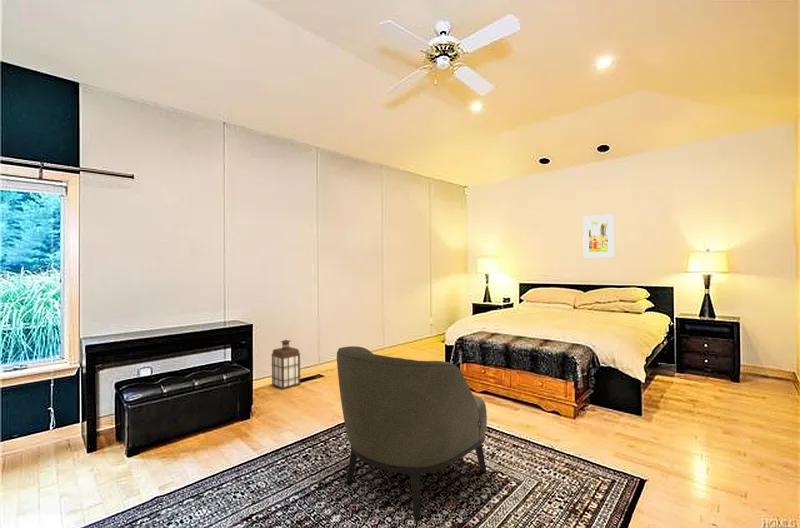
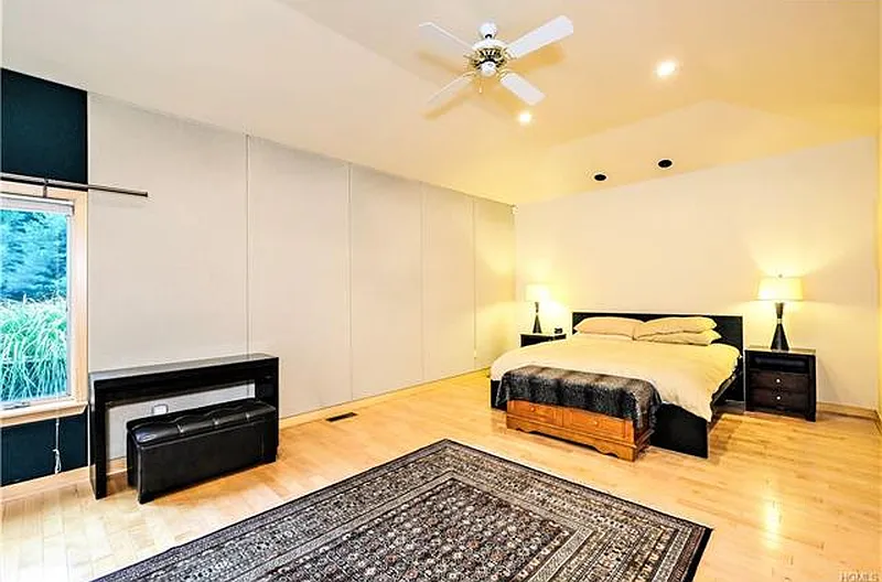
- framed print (598, 236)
- armchair (408, 410)
- lantern (285, 362)
